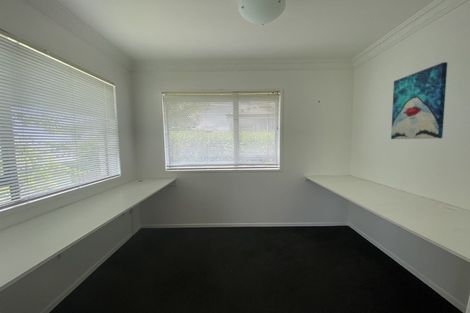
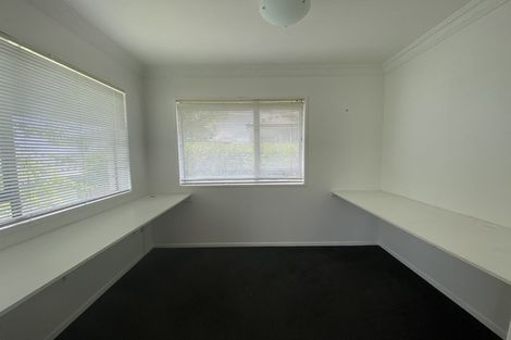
- wall art (415, 106)
